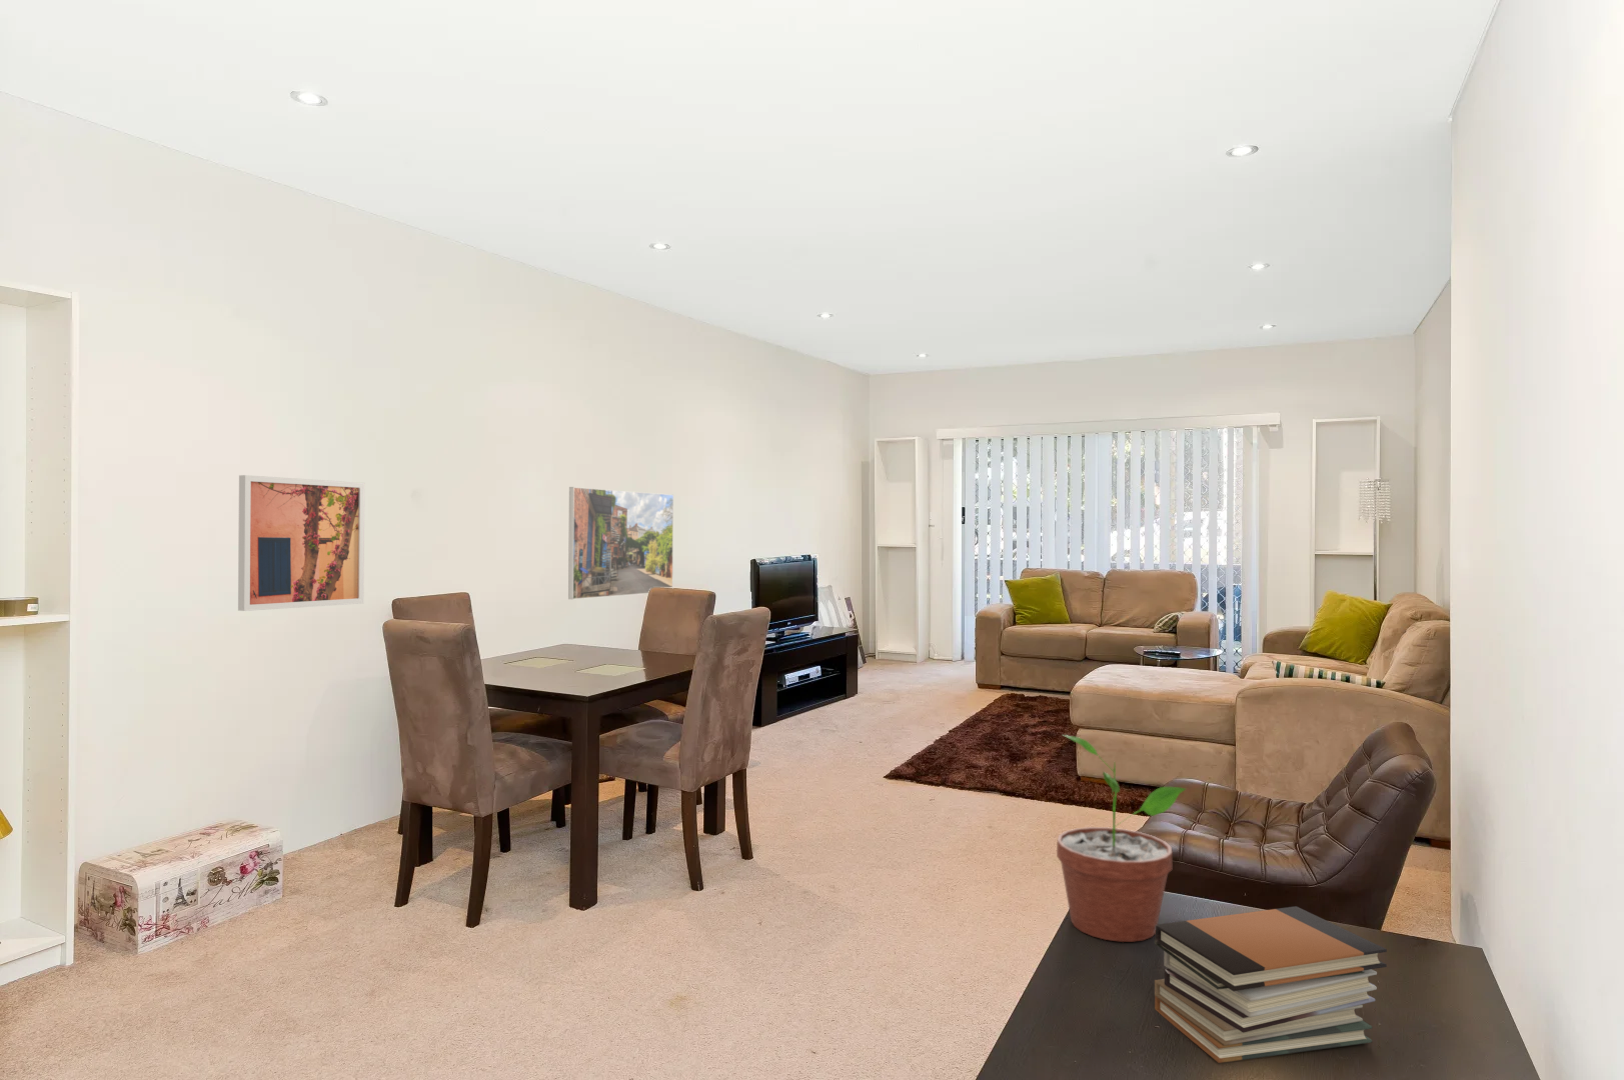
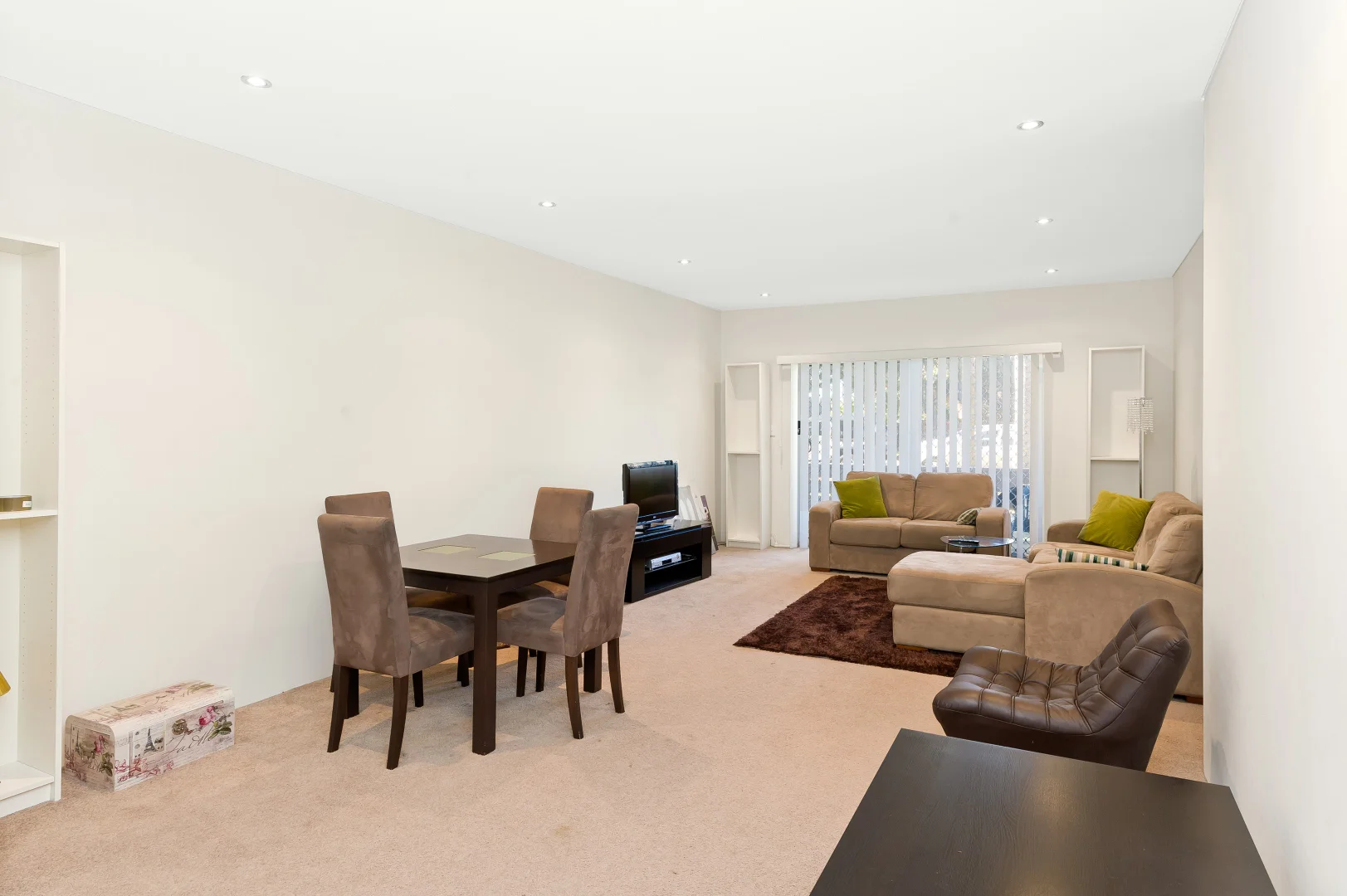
- potted plant (1114, 830)
- wall art (304, 542)
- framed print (625, 542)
- book stack (1265, 981)
